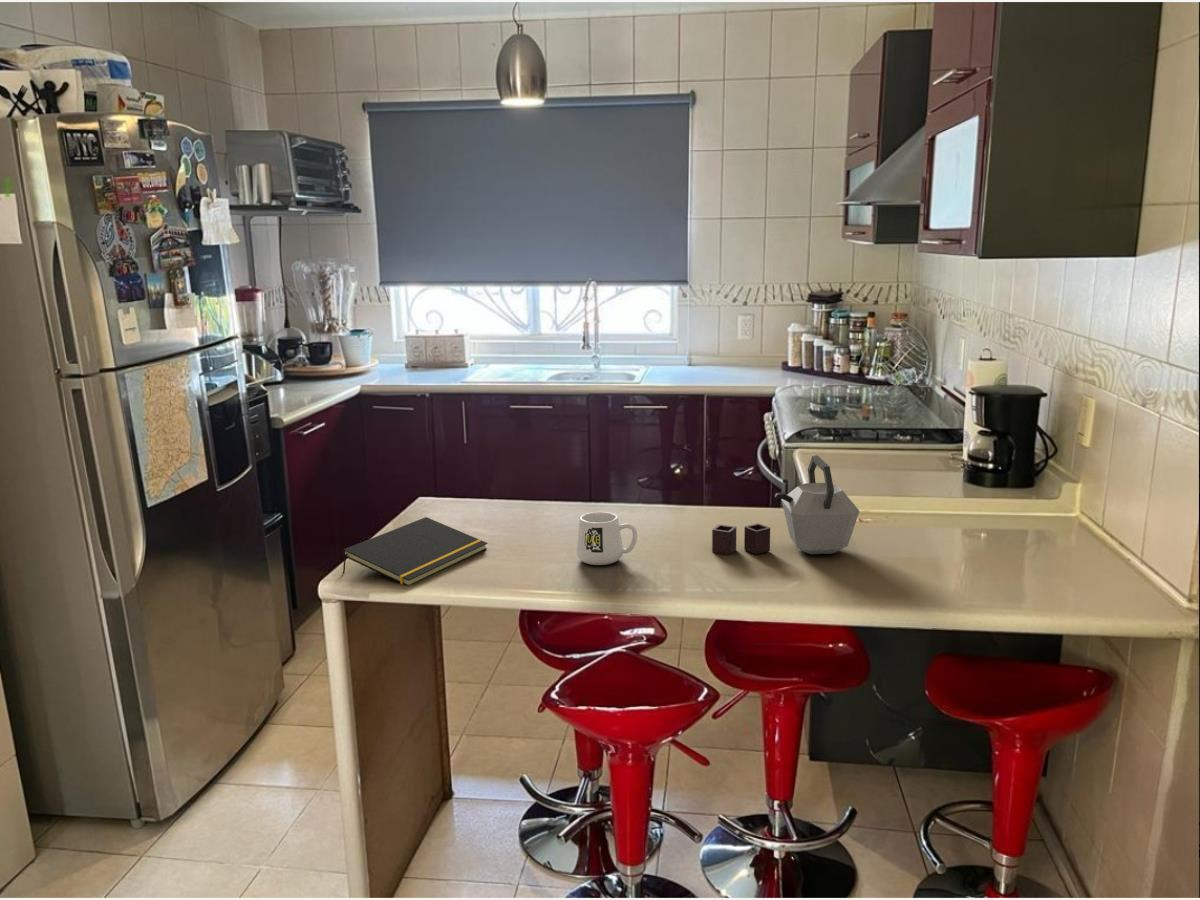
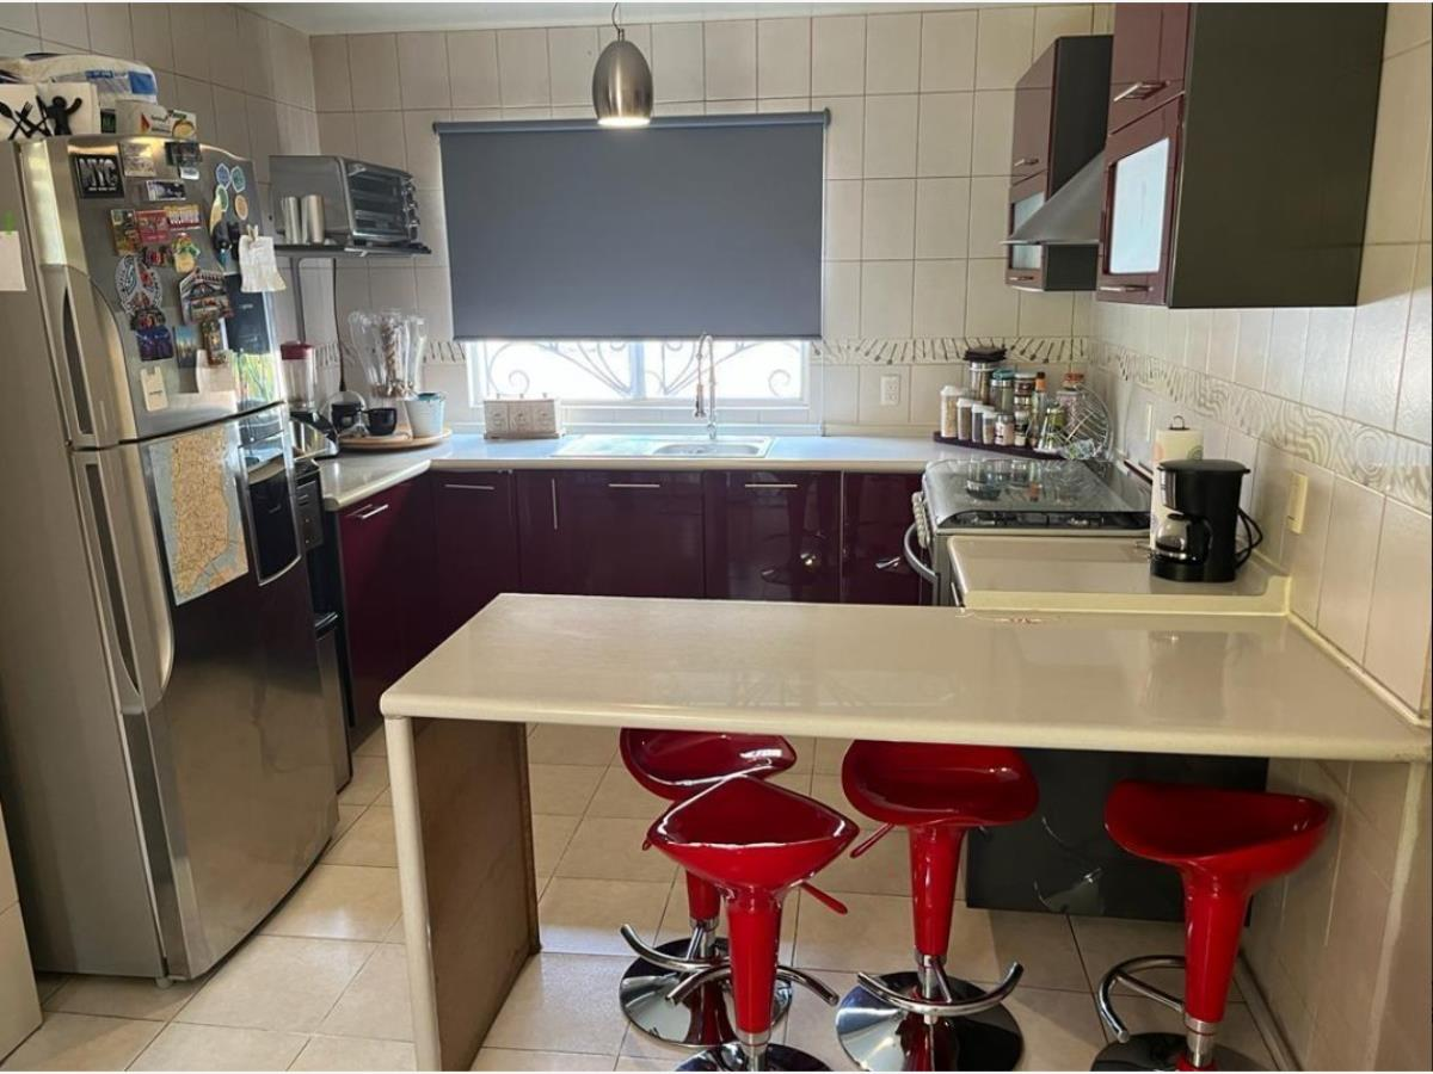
- kettle (783, 506)
- notepad (417, 549)
- mug (606, 539)
